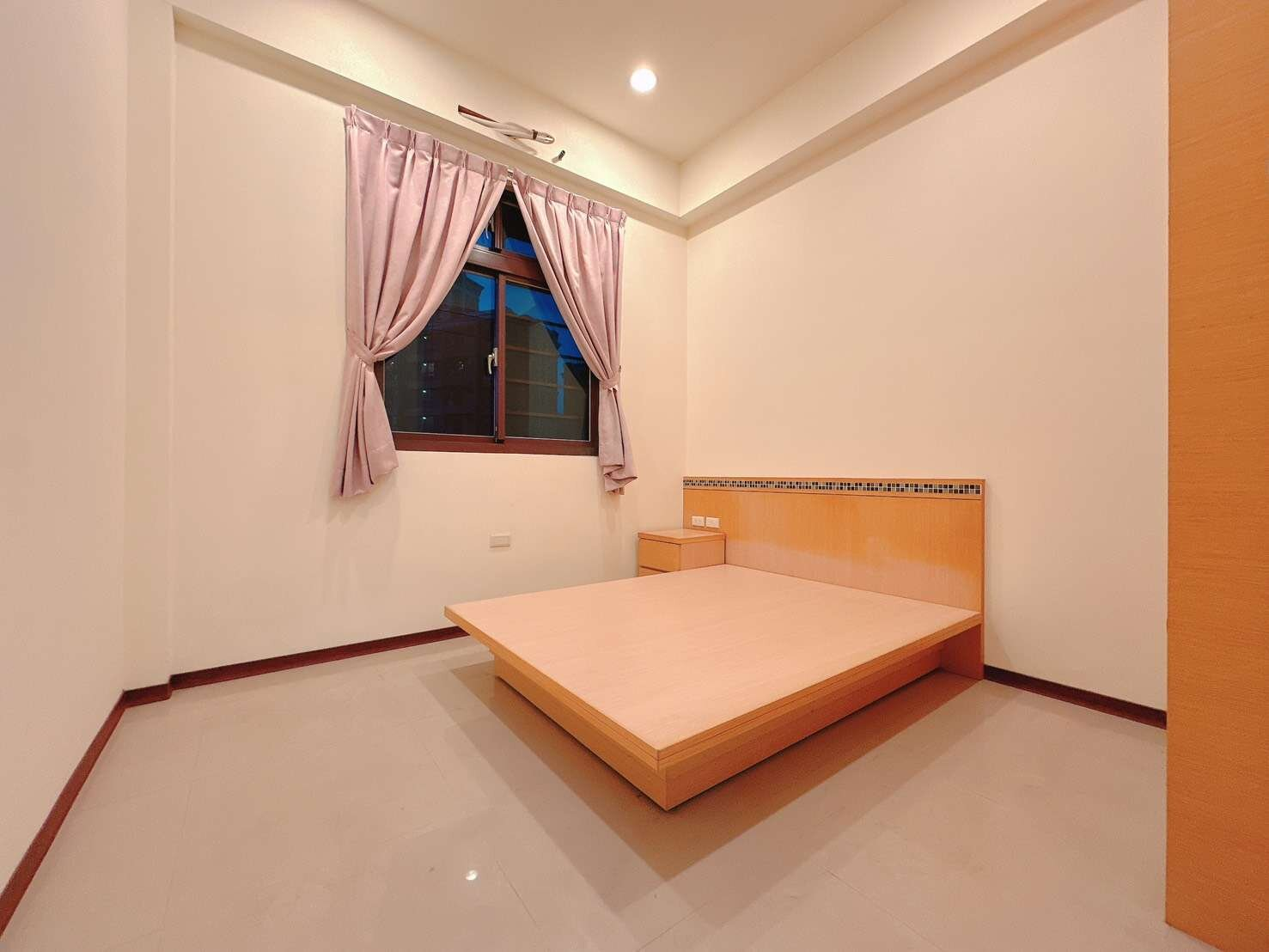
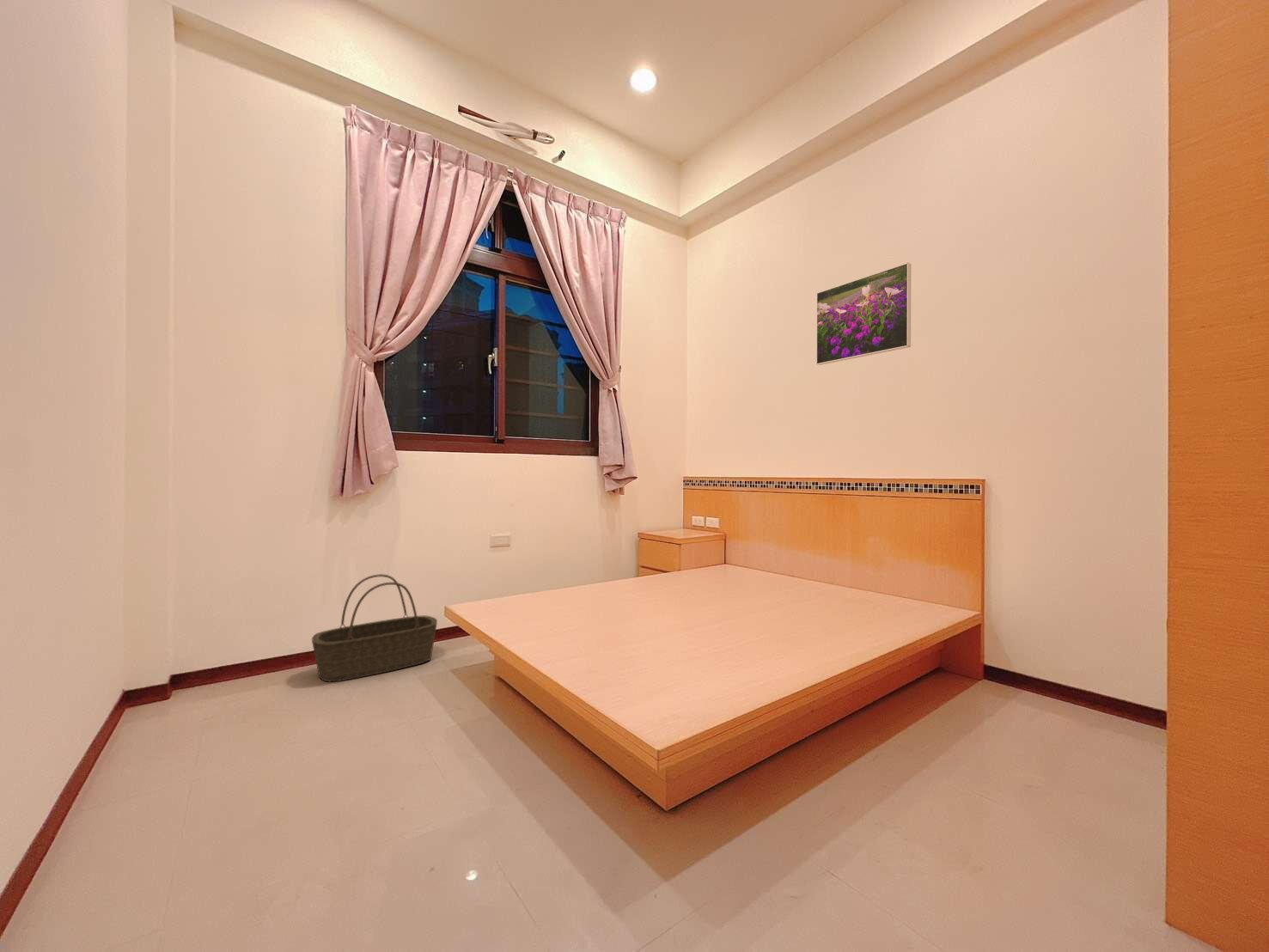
+ basket (378, 622)
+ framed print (860, 318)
